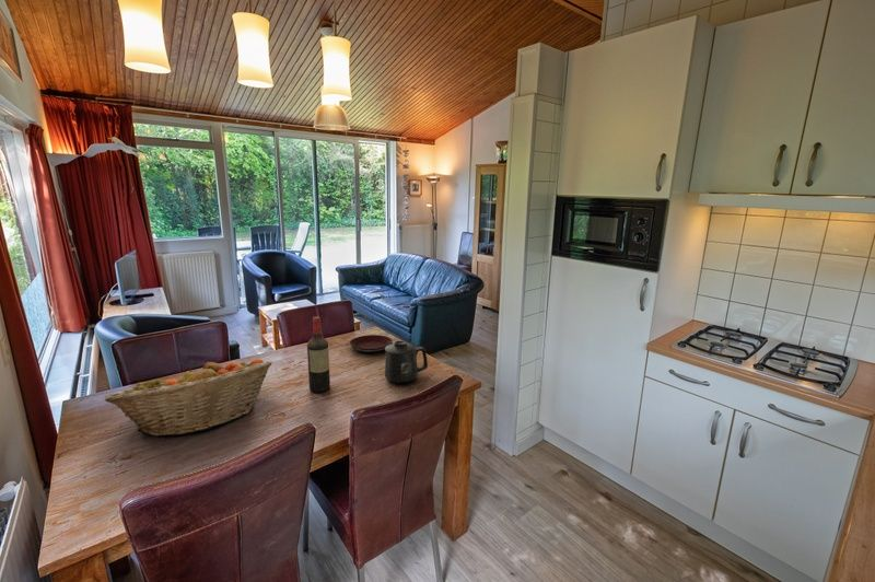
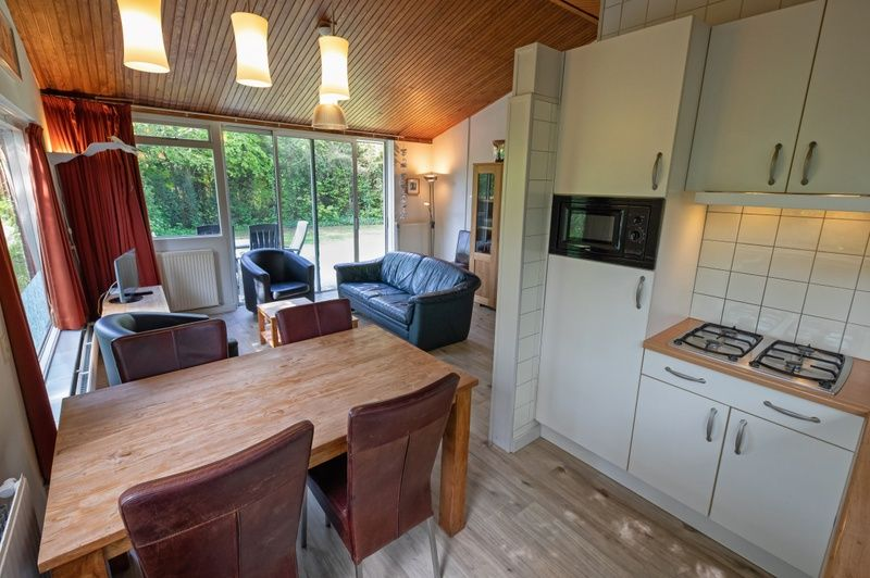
- wine bottle (317, 353)
- fruit basket (197, 388)
- plate (371, 344)
- mug (404, 359)
